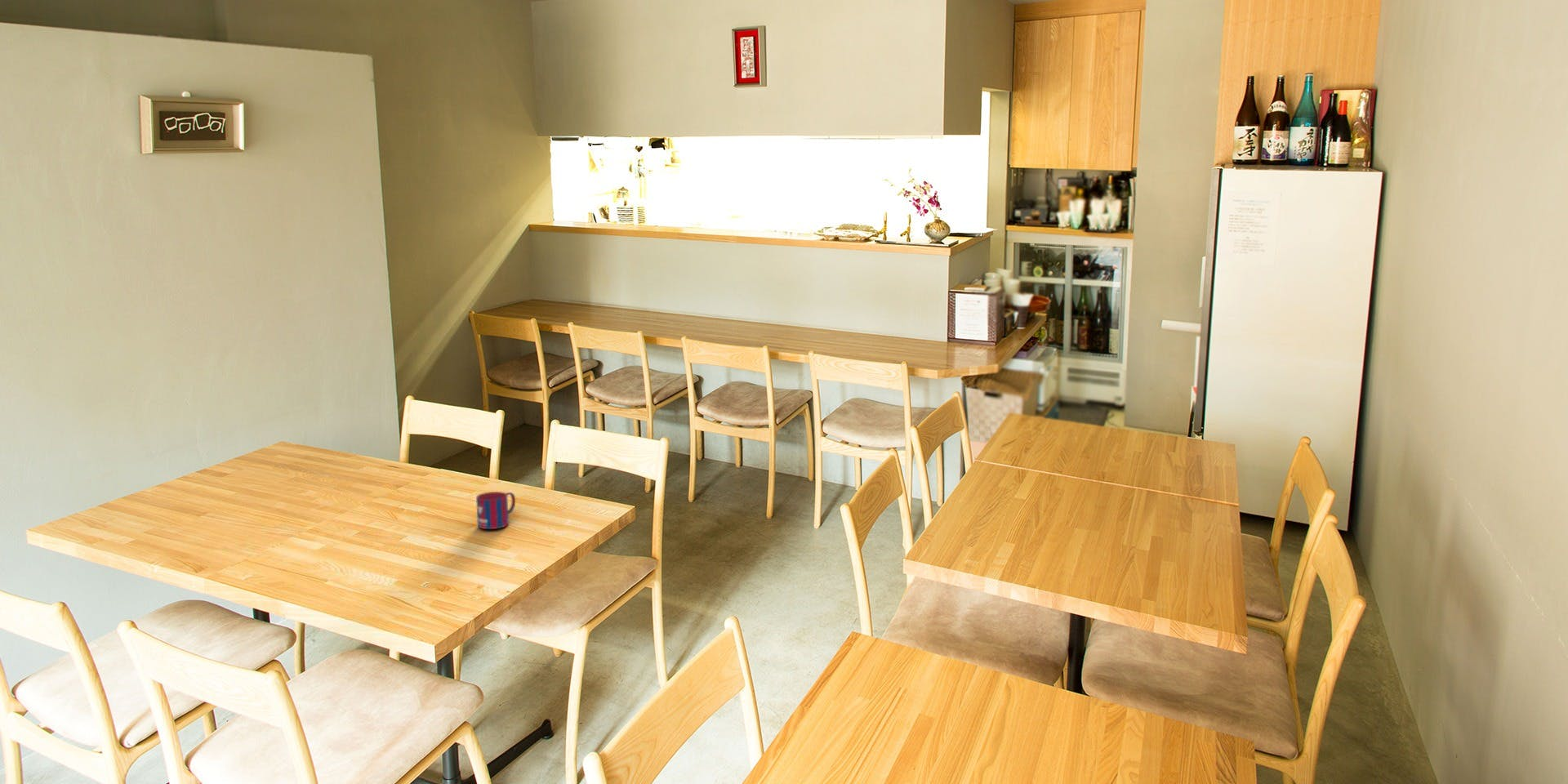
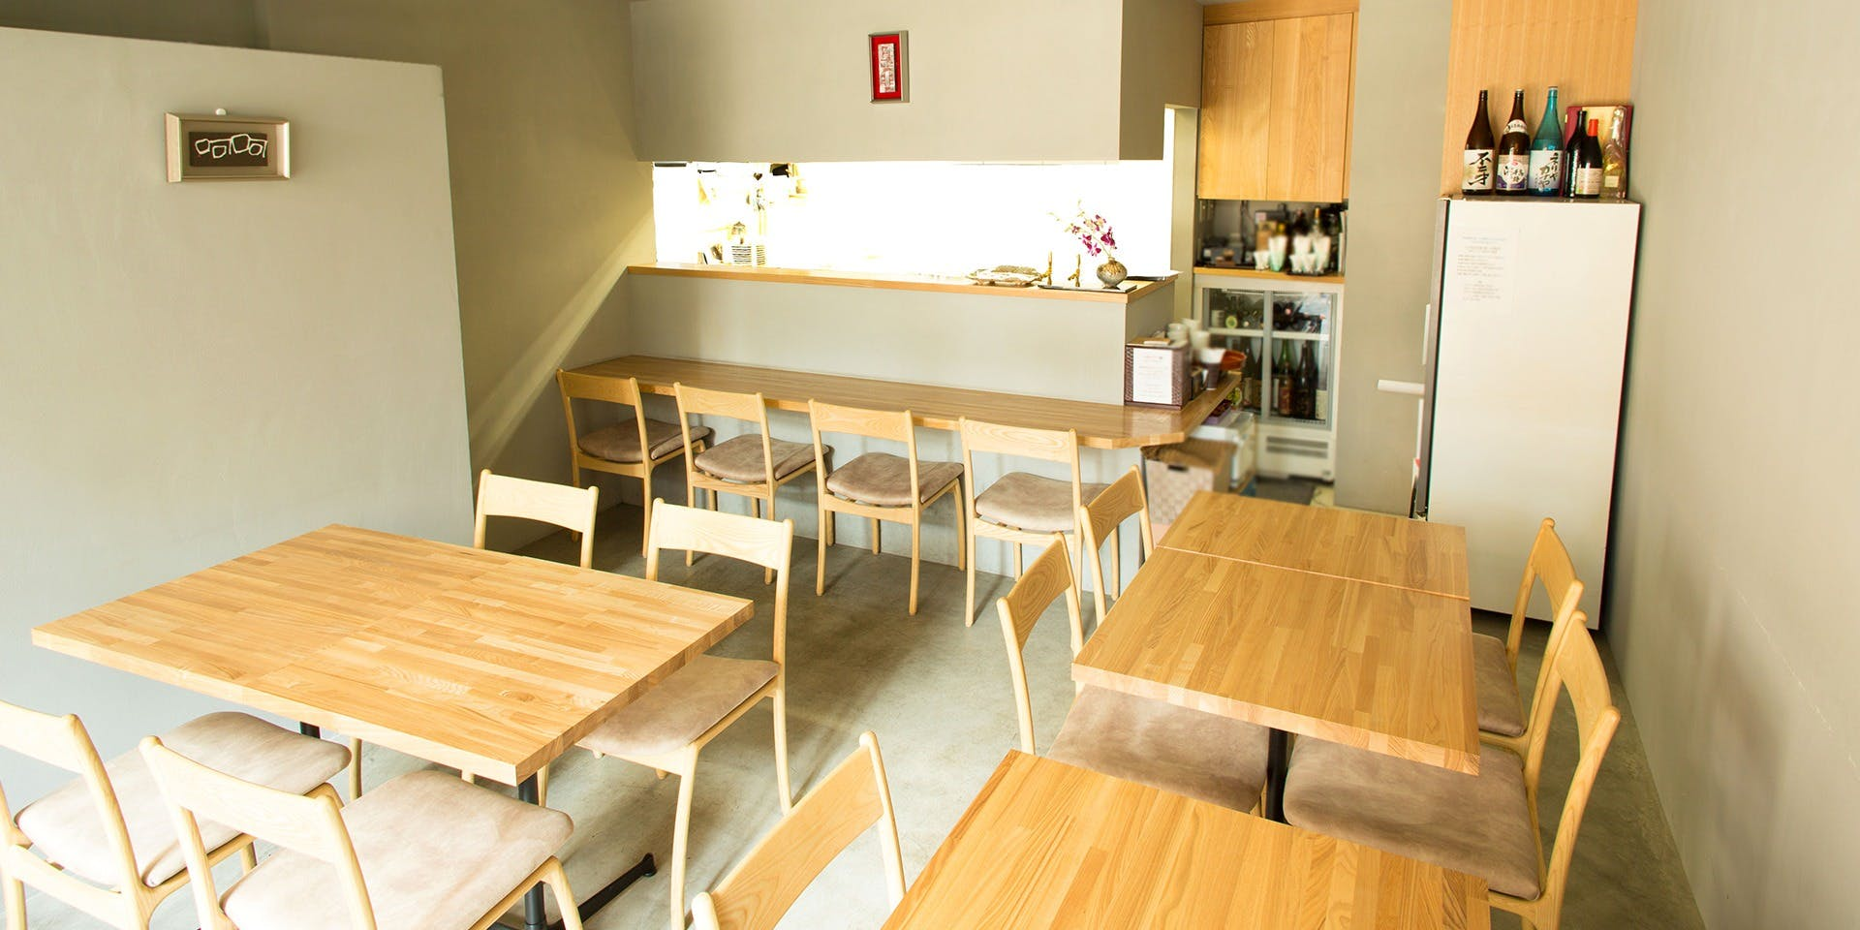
- mug (498, 508)
